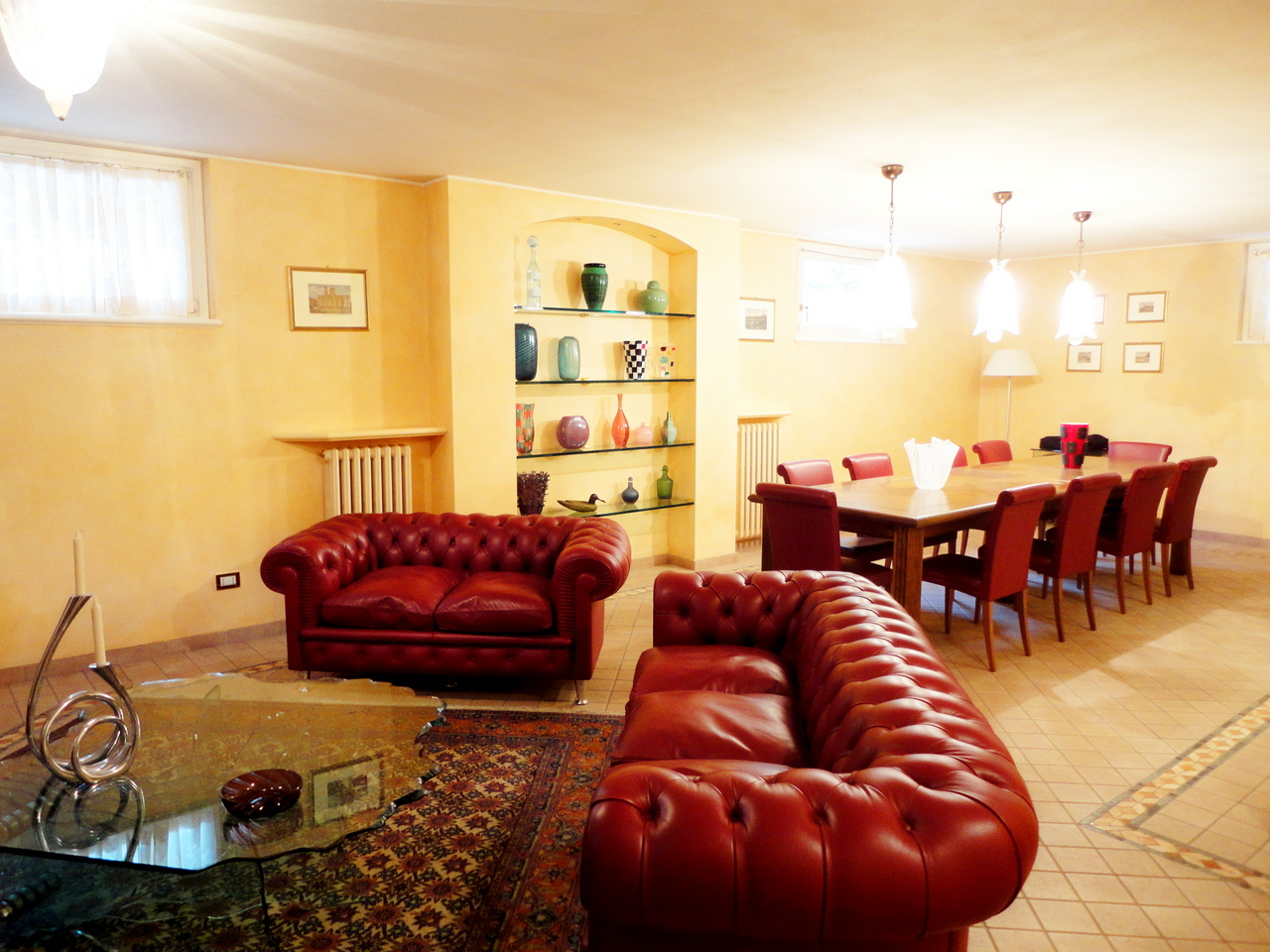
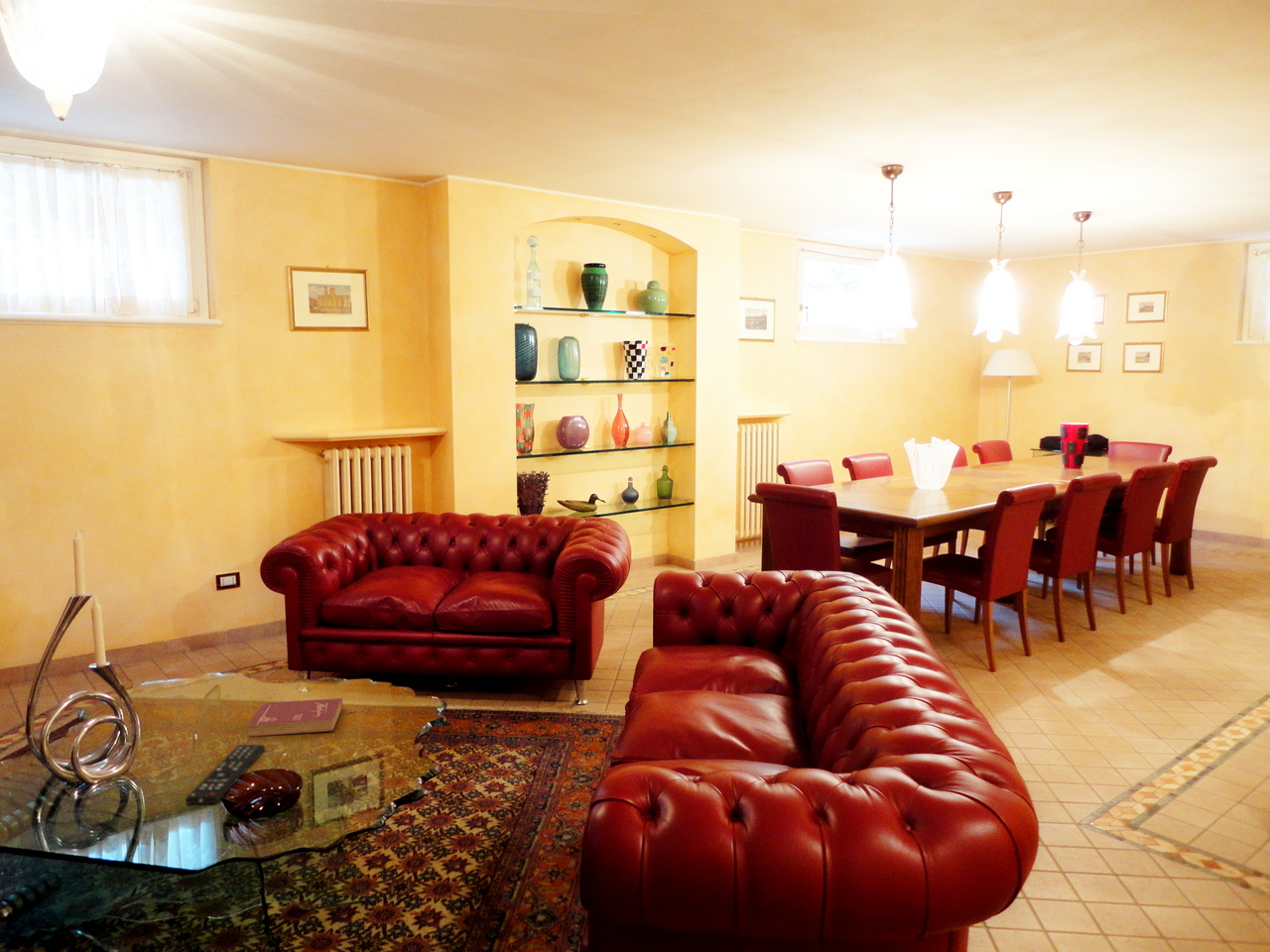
+ book (297, 716)
+ remote control (227, 772)
